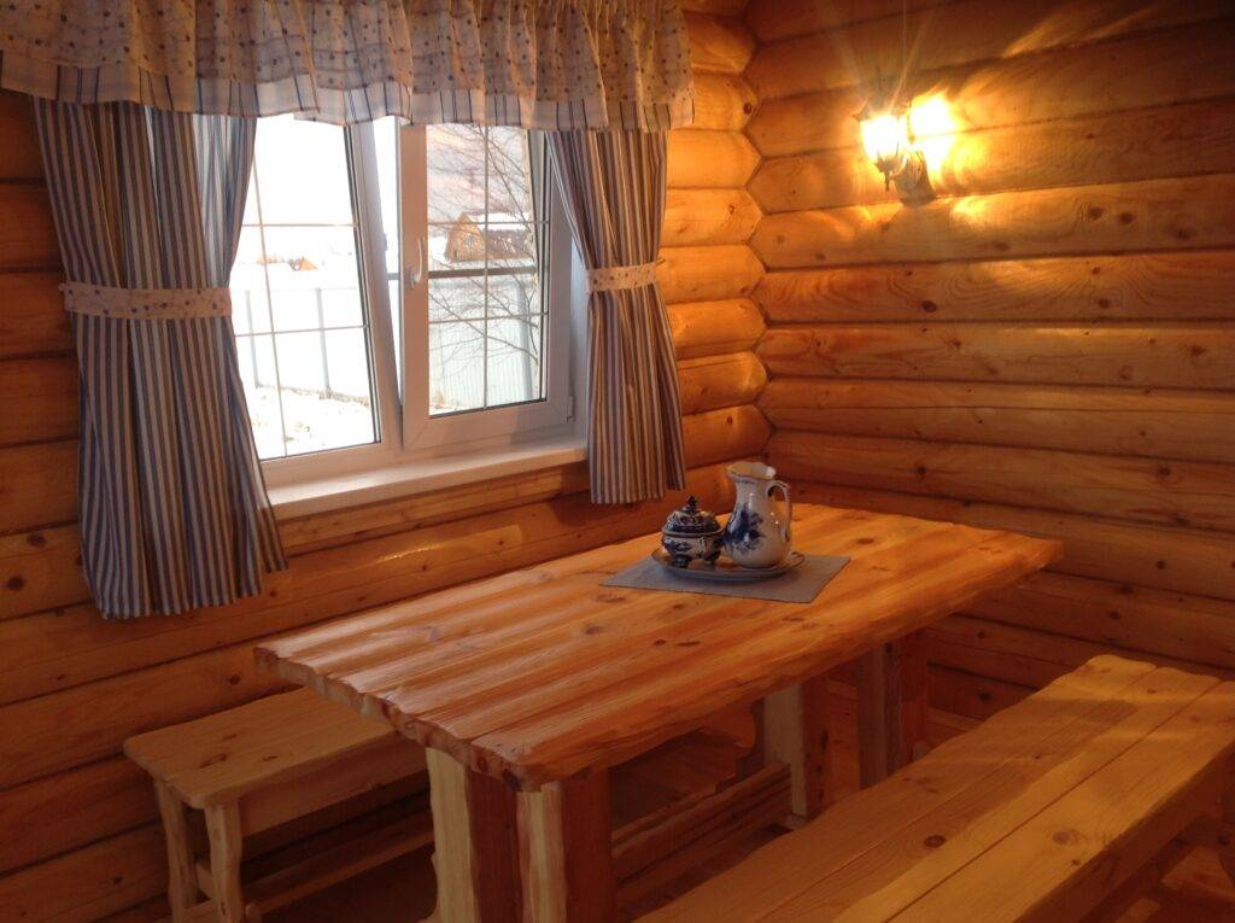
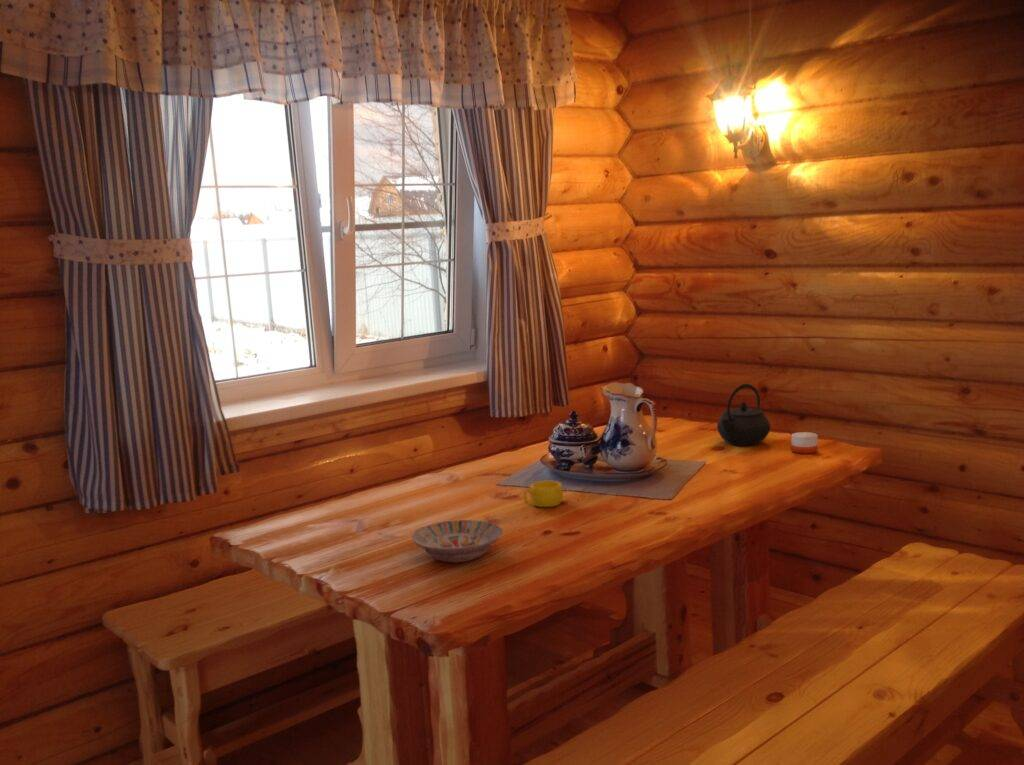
+ candle (804, 433)
+ bowl (457, 544)
+ kettle (741, 414)
+ cup (542, 495)
